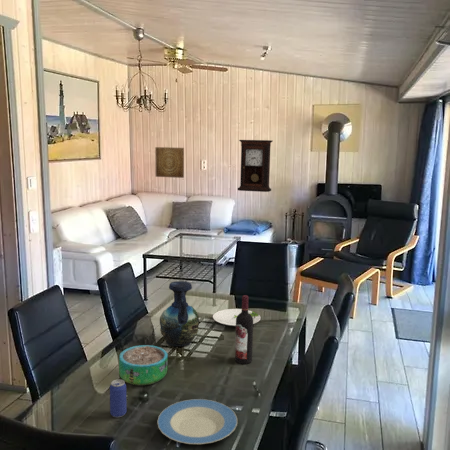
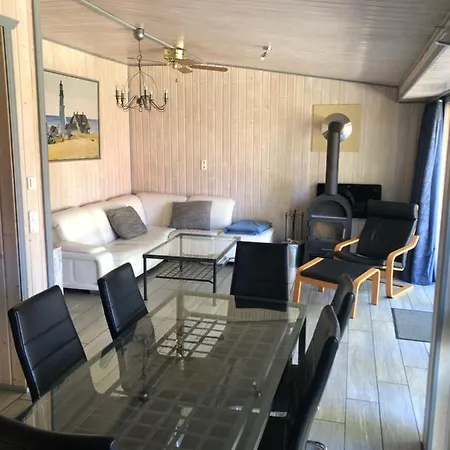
- decorative bowl (143, 365)
- plate (197, 424)
- wall art (169, 162)
- pendulum clock (254, 165)
- vase (179, 313)
- wine bottle (244, 328)
- beverage can (118, 398)
- plate (235, 319)
